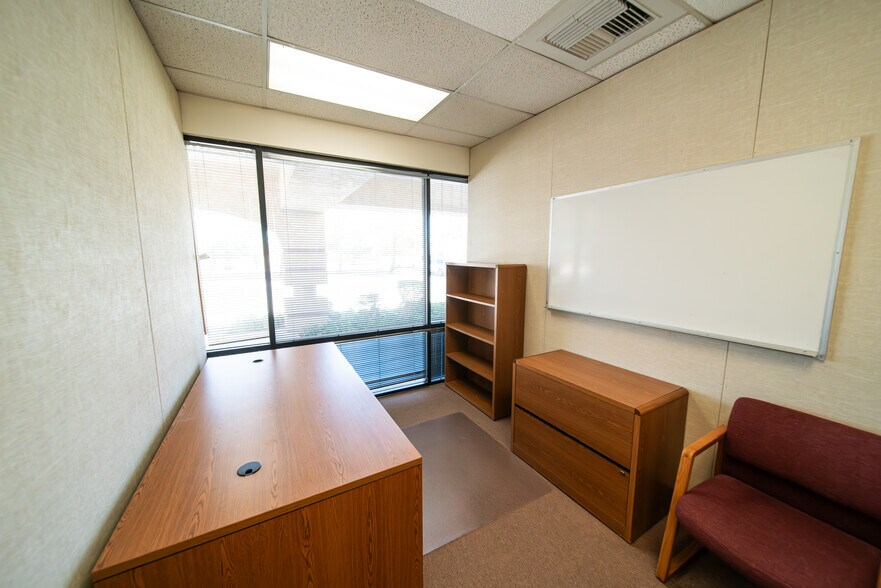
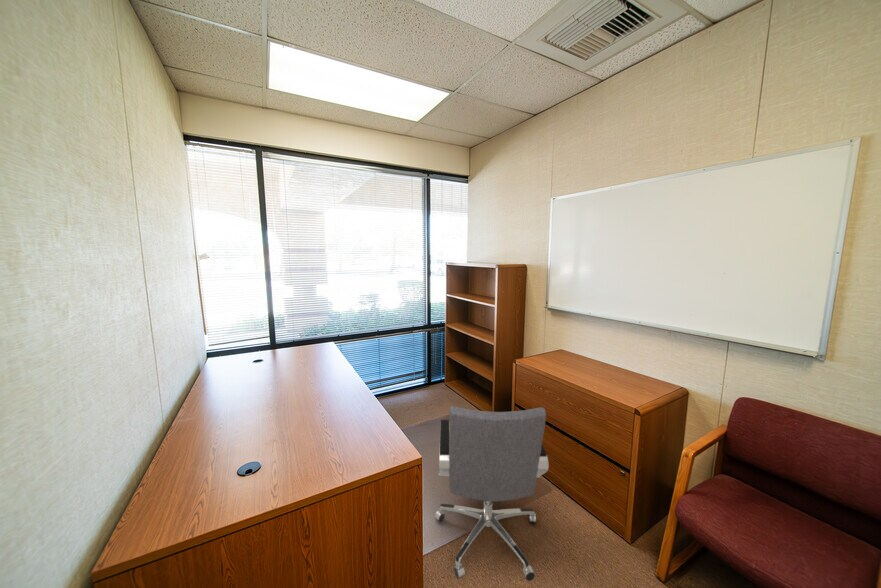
+ office chair (487, 461)
